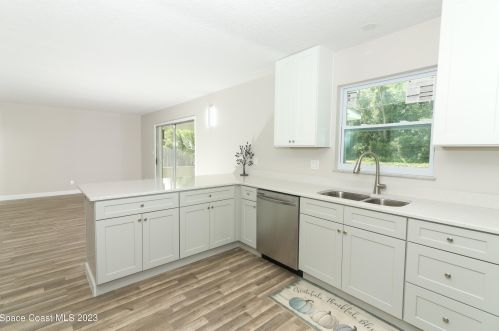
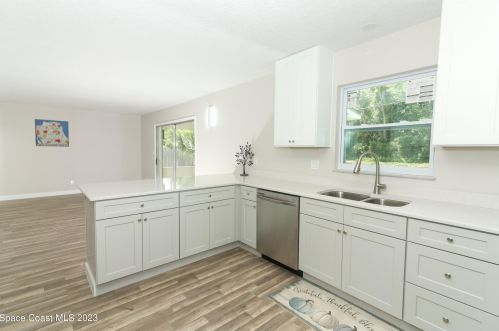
+ wall art (52, 133)
